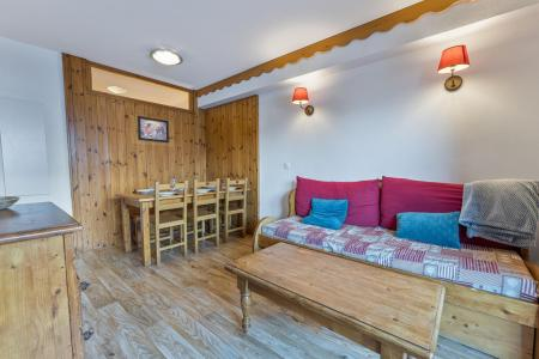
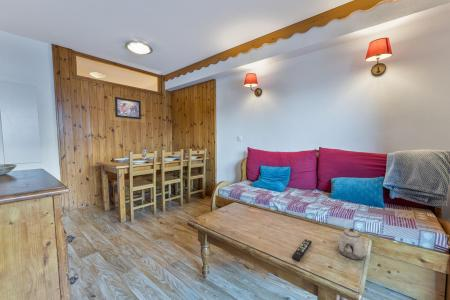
+ remote control (302, 249)
+ teapot (350, 242)
